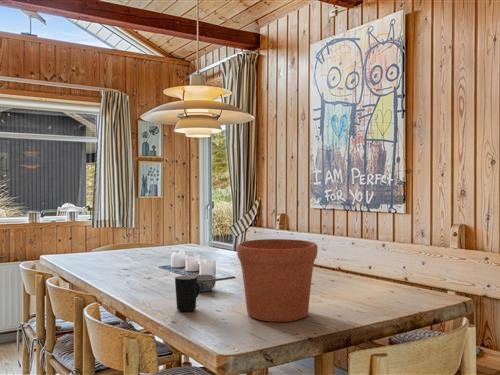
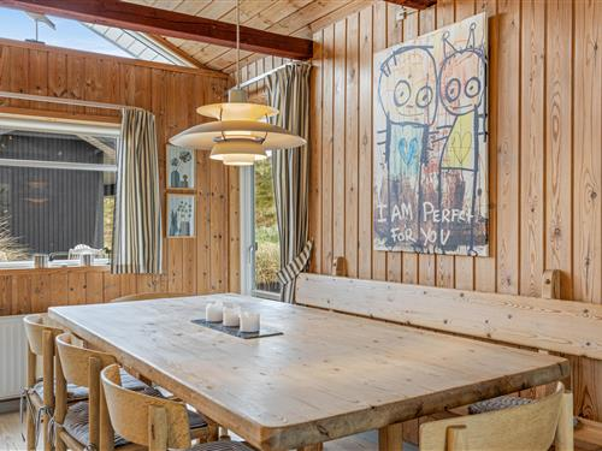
- flower pot (277, 278)
- mug (189, 292)
- bowl (203, 283)
